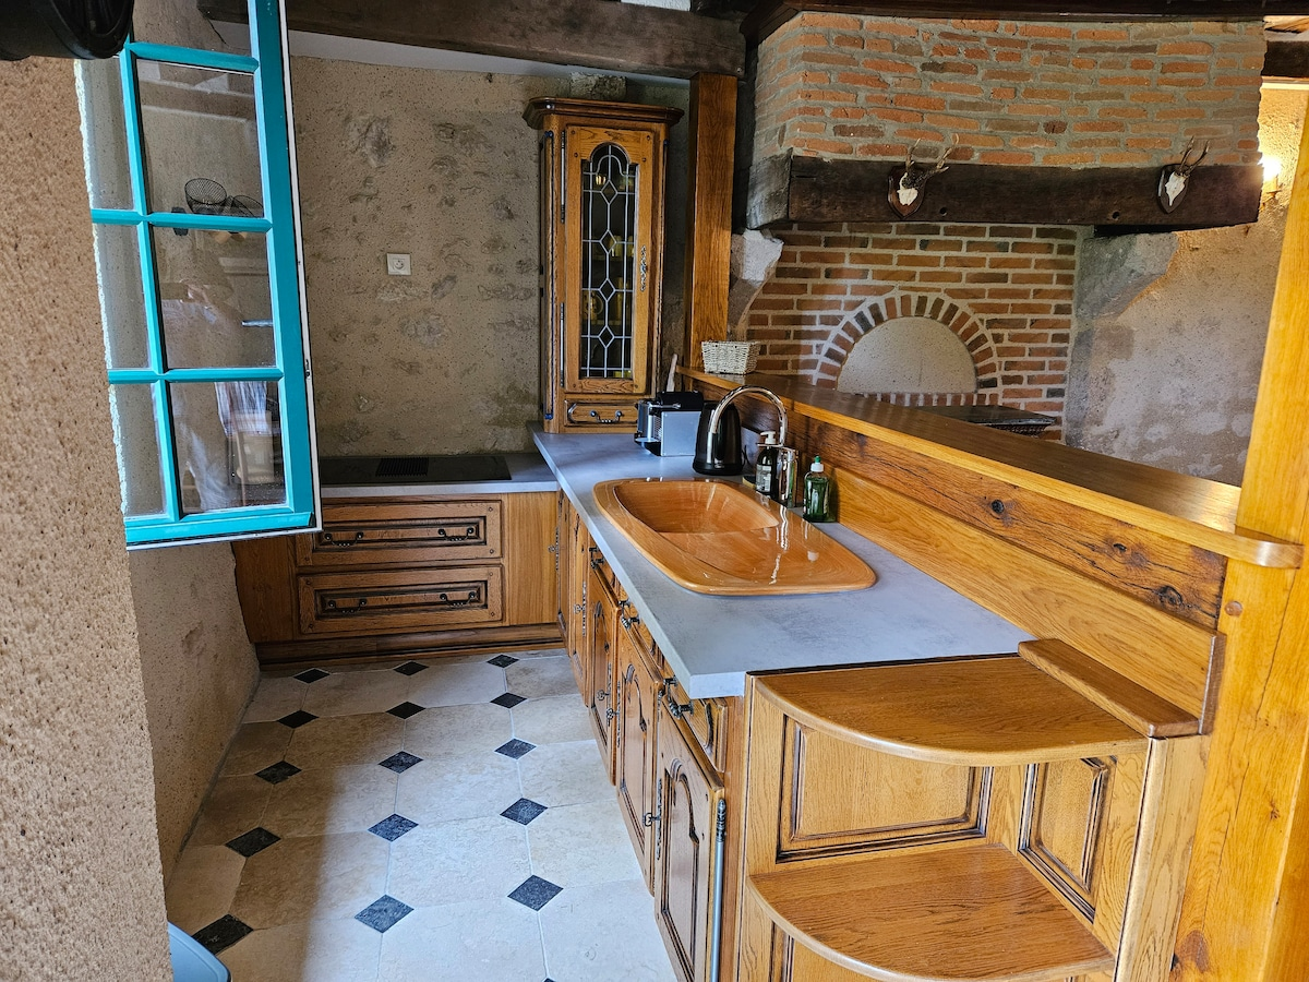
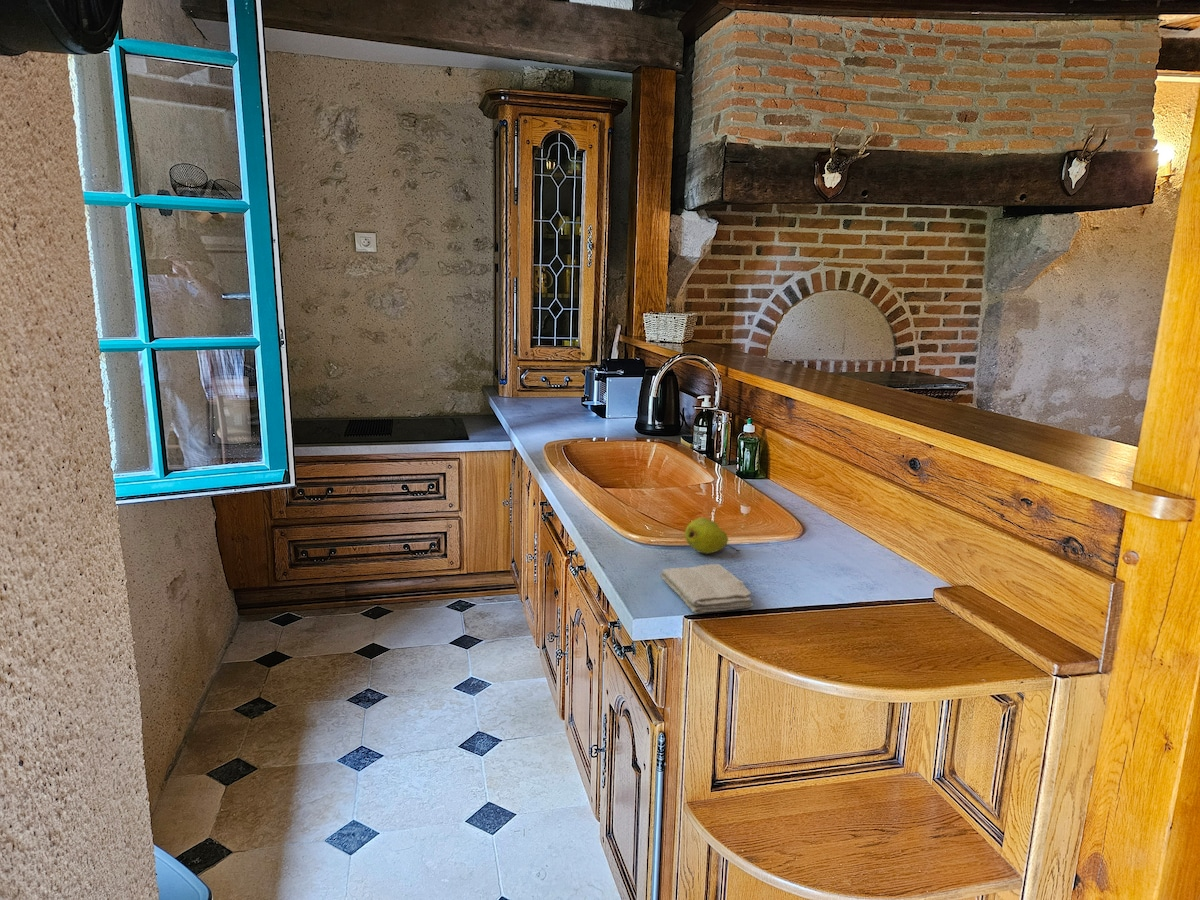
+ fruit (711, 535)
+ washcloth (705, 585)
